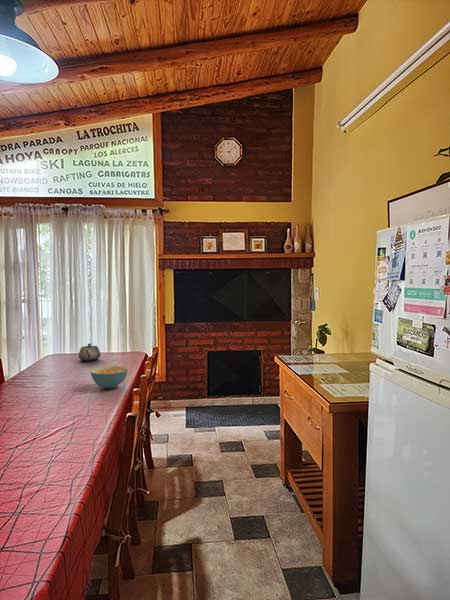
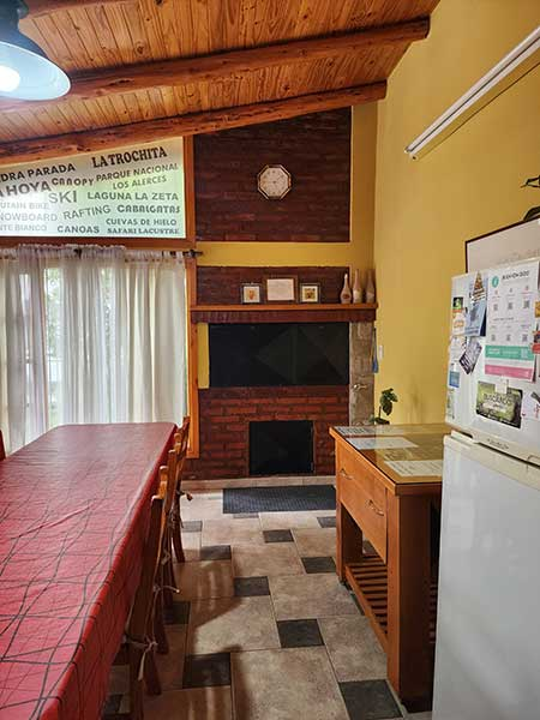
- cereal bowl (109, 378)
- teapot (89, 351)
